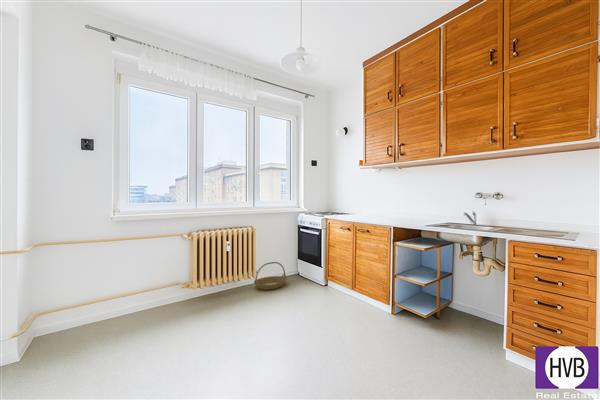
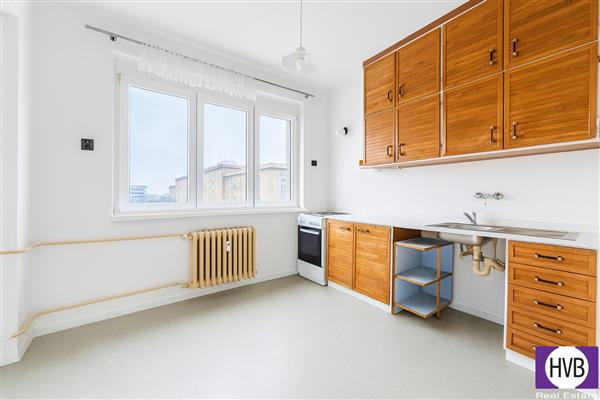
- basket (271, 276)
